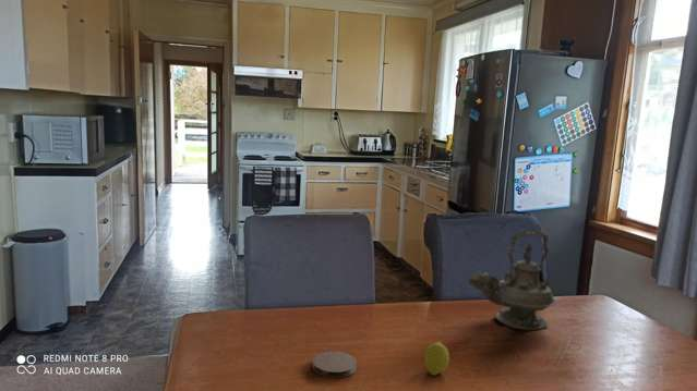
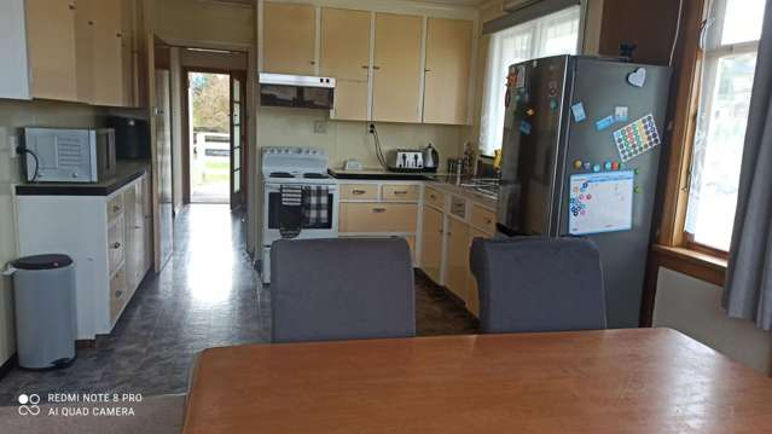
- fruit (436, 357)
- coaster (334, 364)
- teapot (509, 277)
